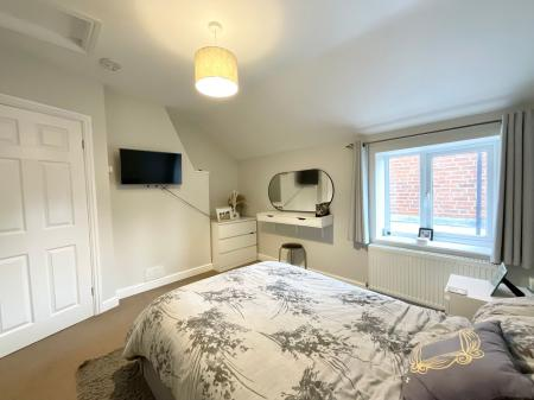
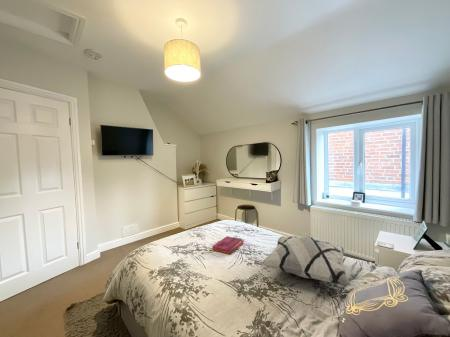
+ hardback book (228, 244)
+ decorative pillow (306, 255)
